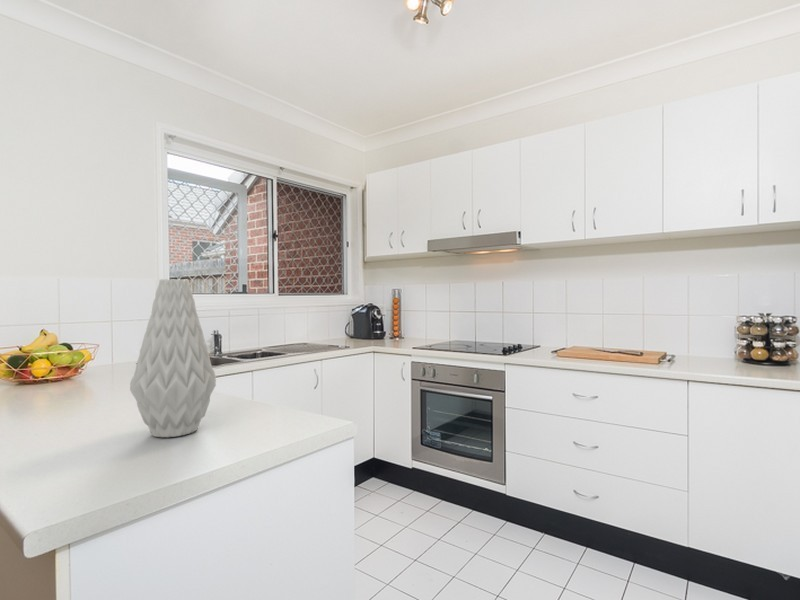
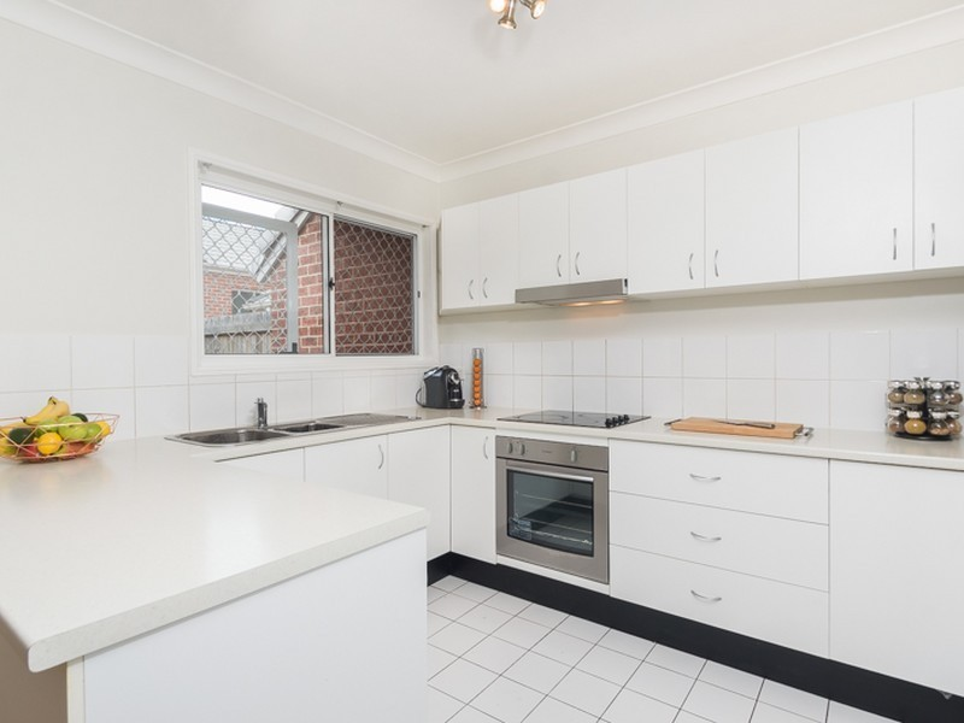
- vase (174, 355)
